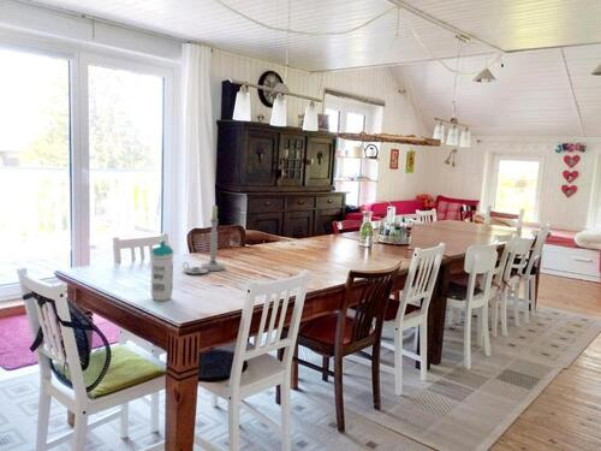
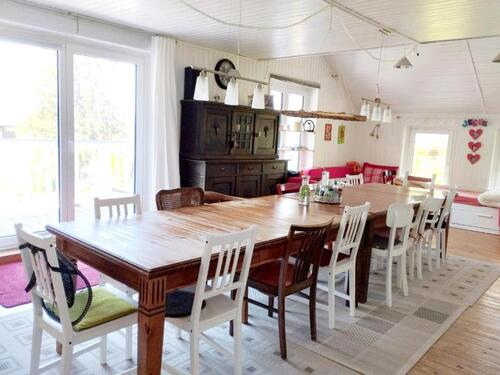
- water bottle (161, 269)
- candlestick (210, 237)
